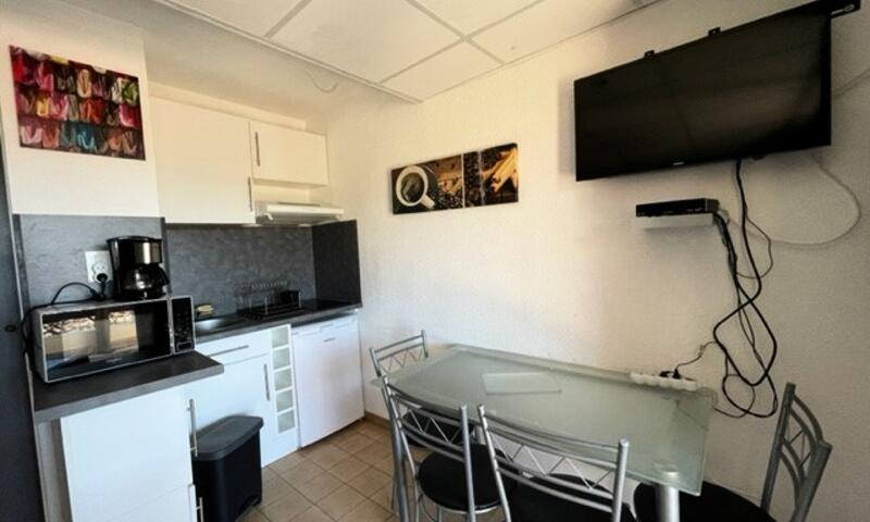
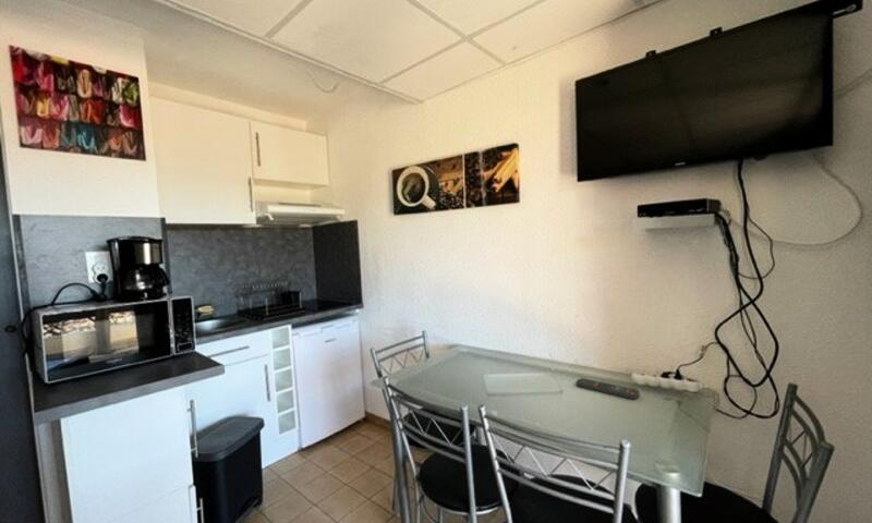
+ remote control (606, 387)
